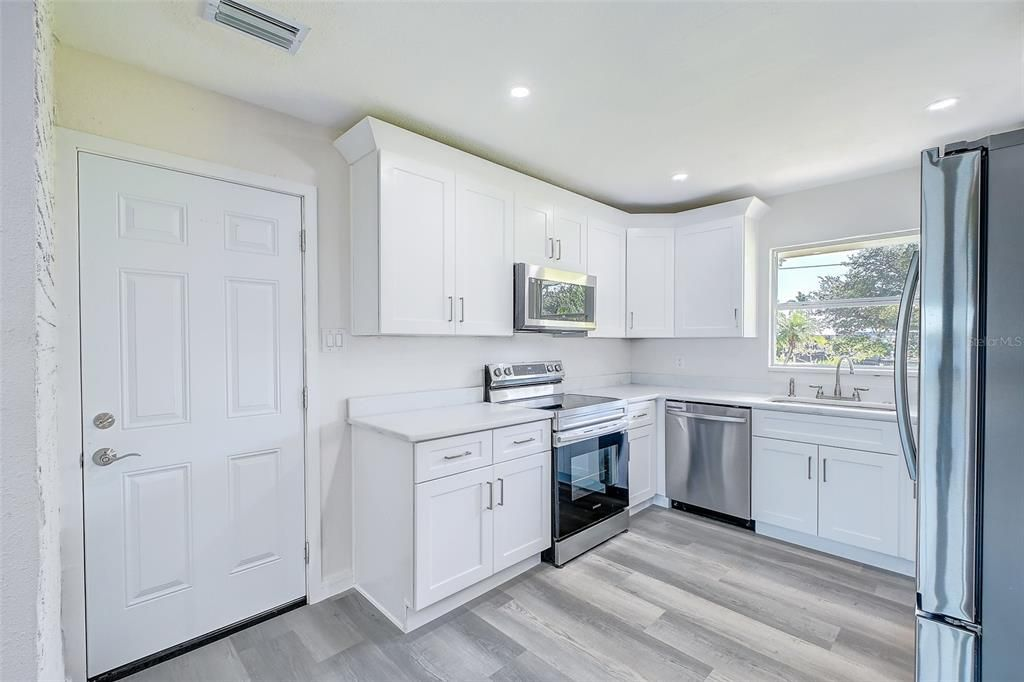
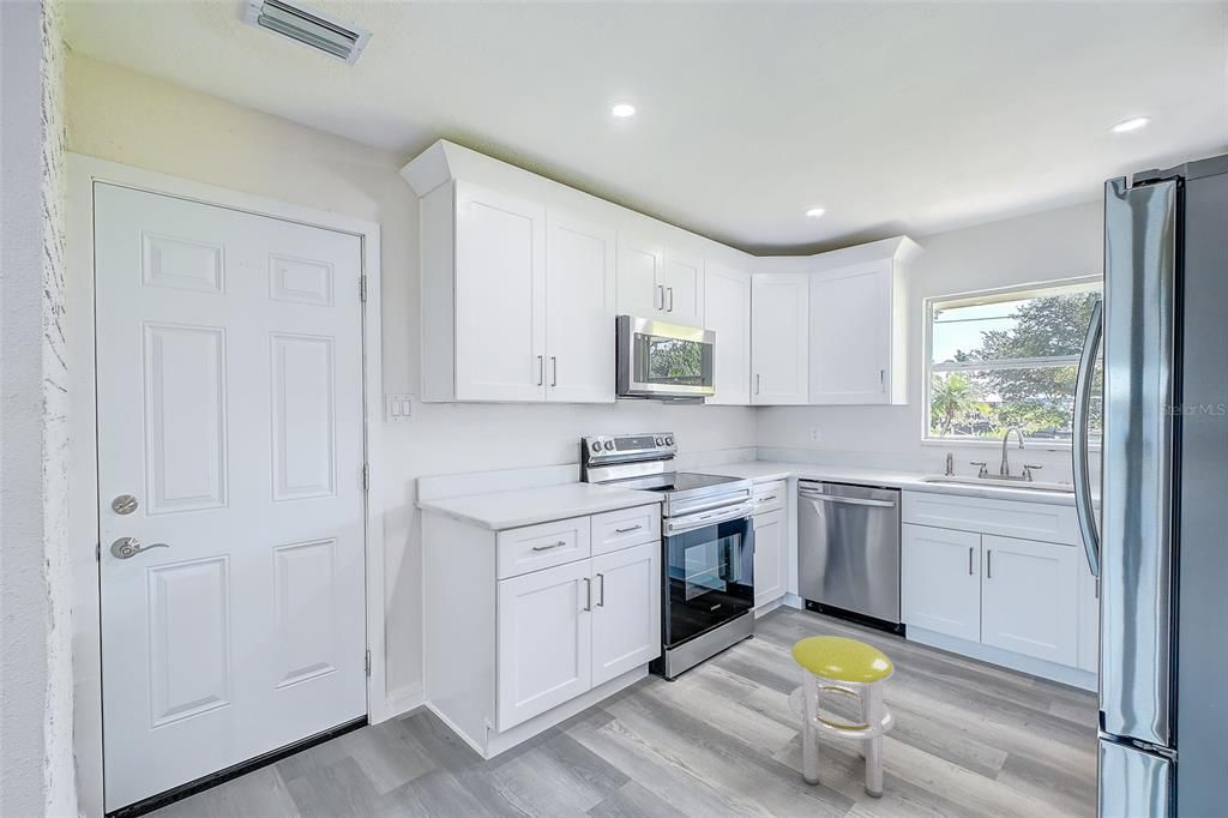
+ stool (843, 696)
